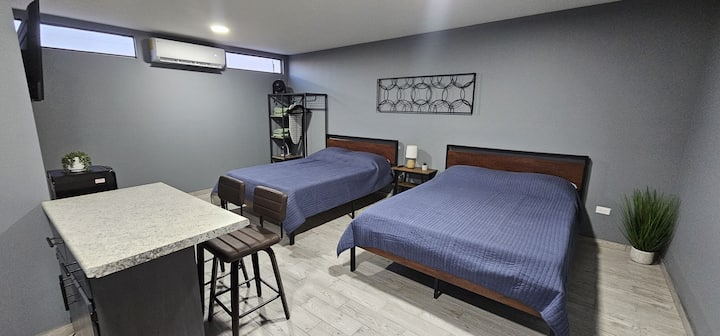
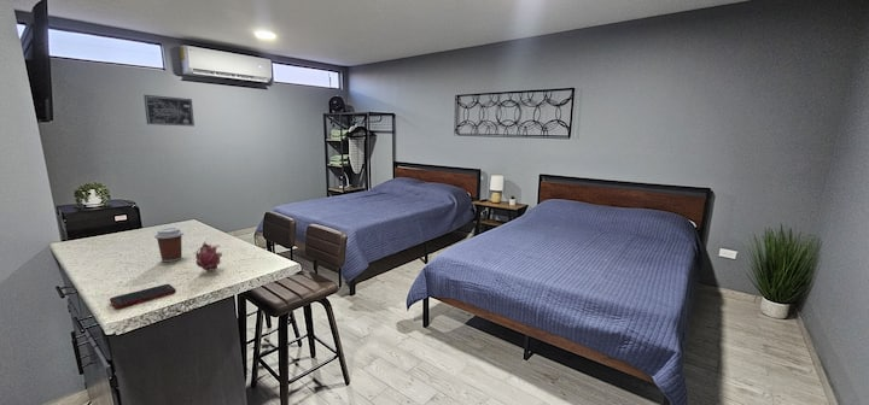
+ coffee cup (170, 243)
+ fruit (209, 254)
+ wall art (170, 111)
+ cell phone (144, 295)
